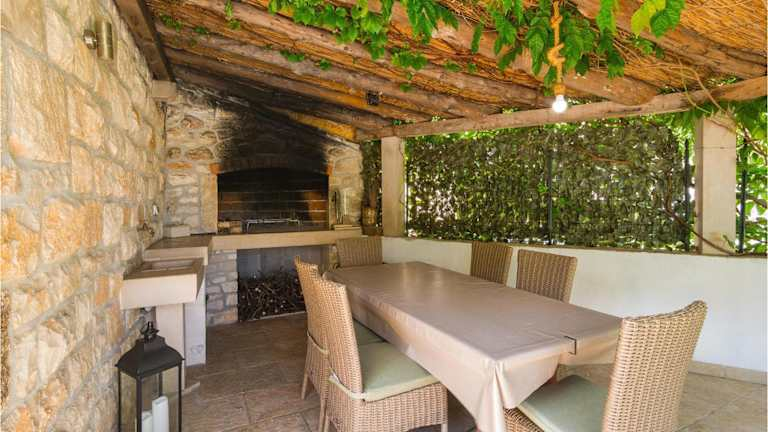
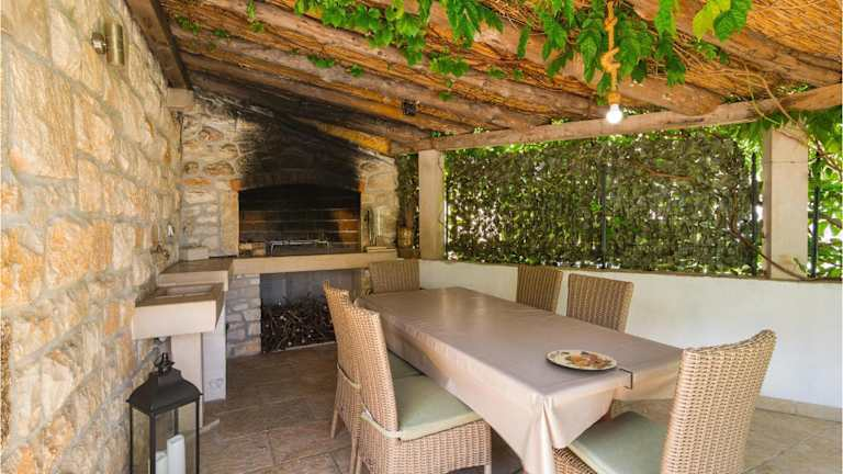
+ plate (581, 360)
